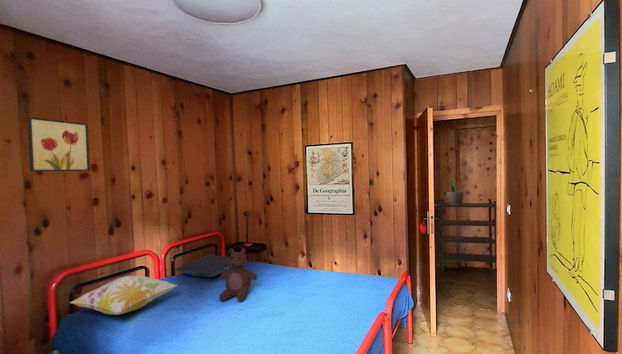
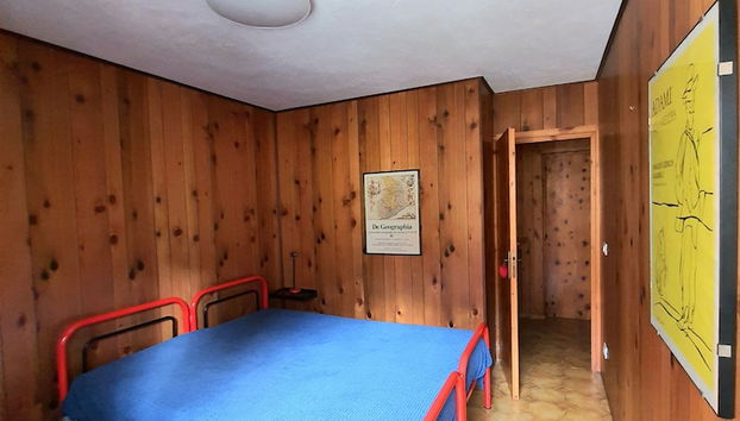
- decorative pillow (126, 293)
- wall art (60, 146)
- potted plant (454, 190)
- pillow (209, 265)
- bookshelf (466, 237)
- teddy bear (235, 273)
